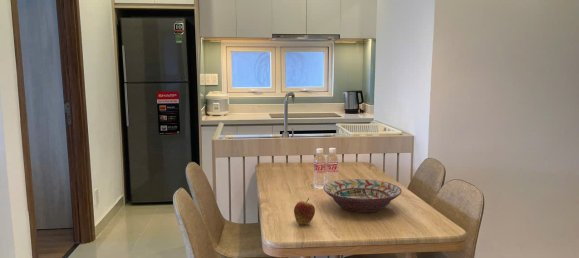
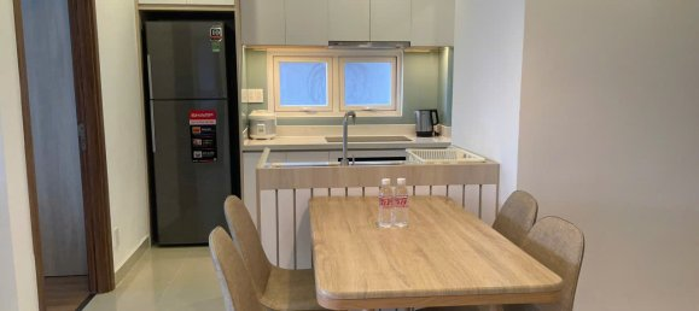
- fruit (304, 211)
- decorative bowl (361, 197)
